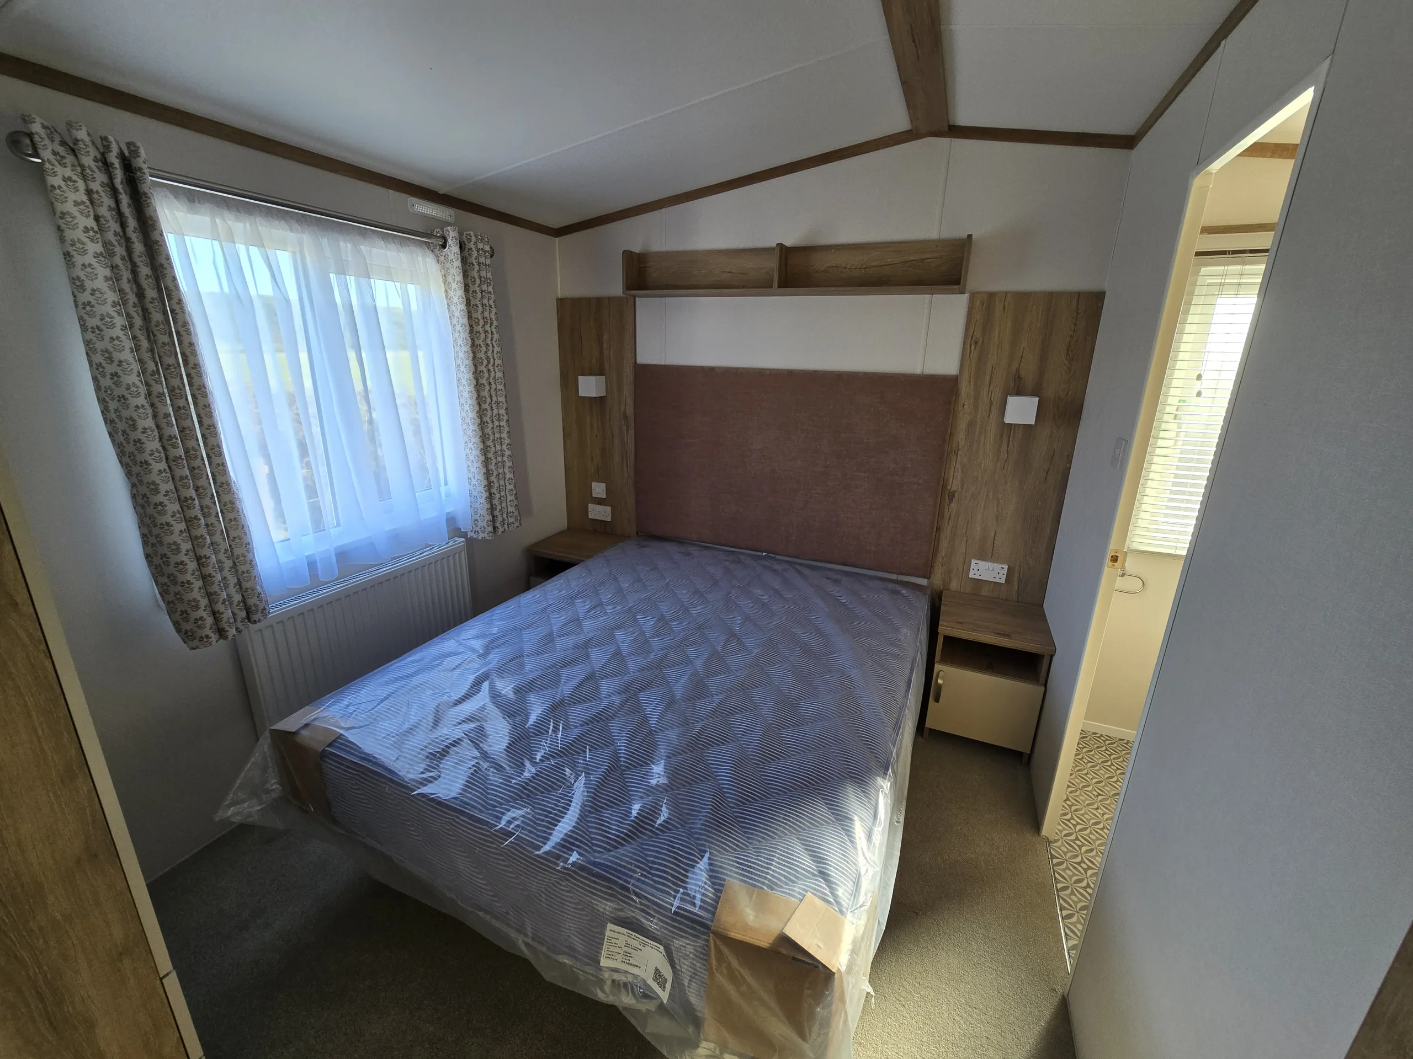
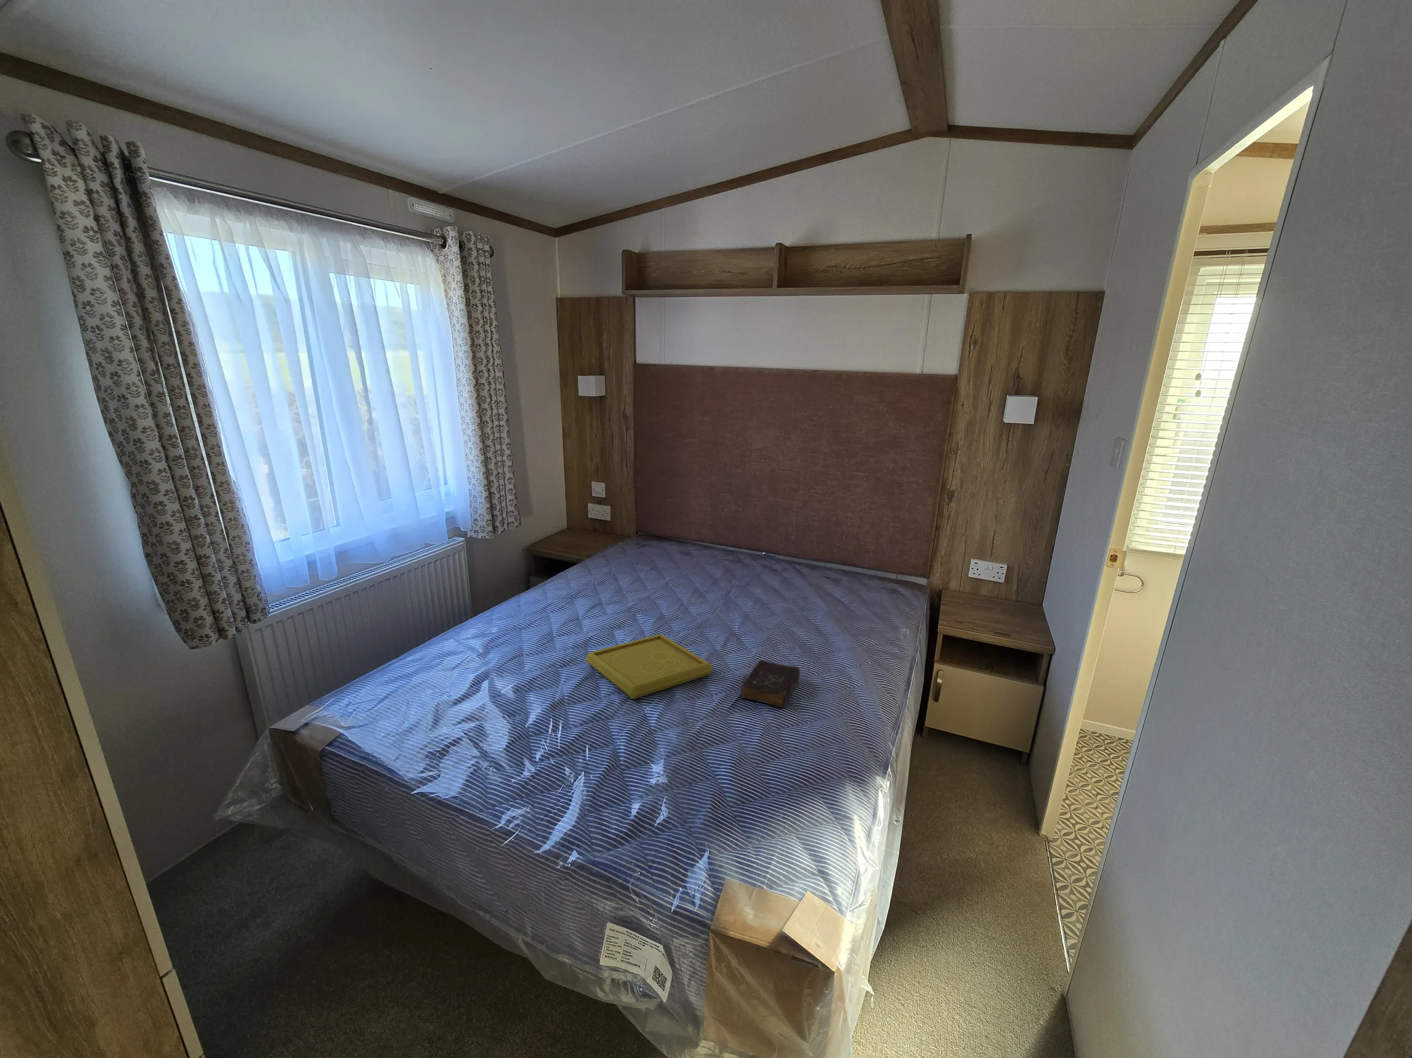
+ book (772, 682)
+ serving tray (648, 663)
